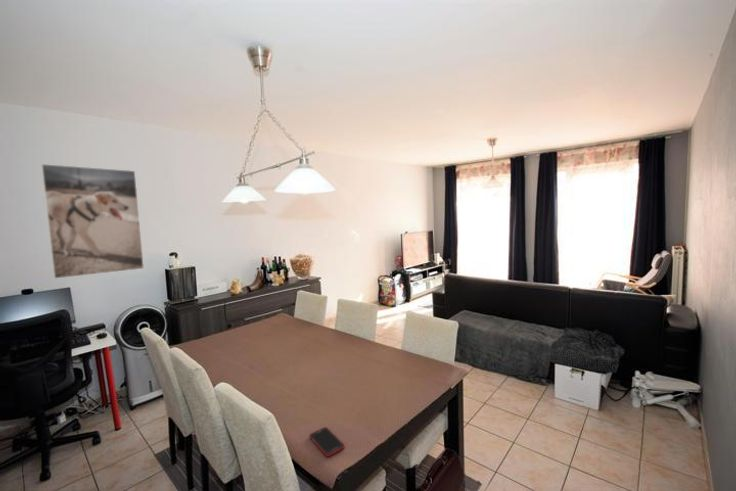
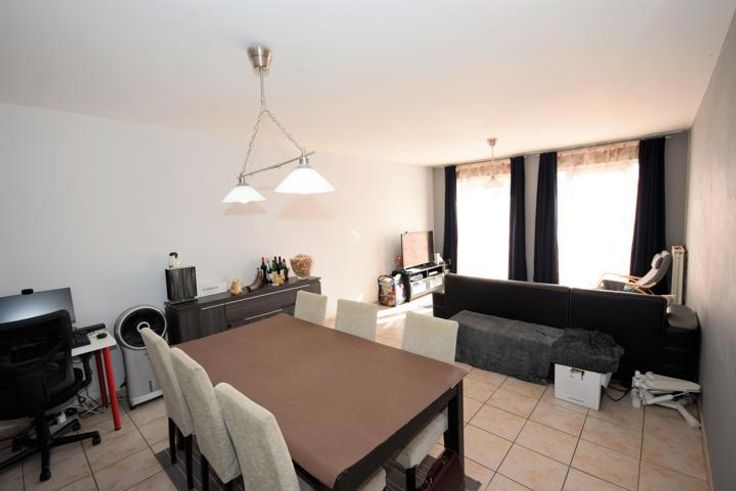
- cell phone (326, 441)
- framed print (97, 221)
